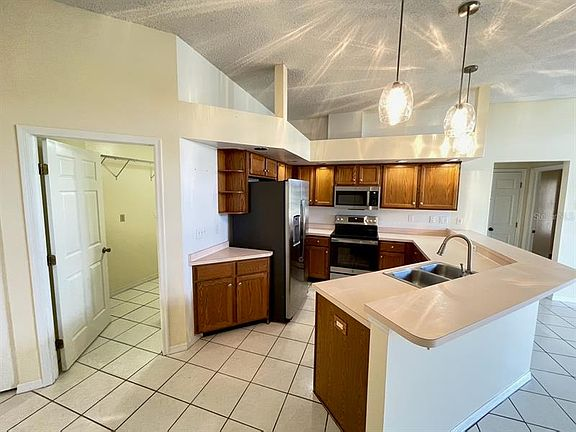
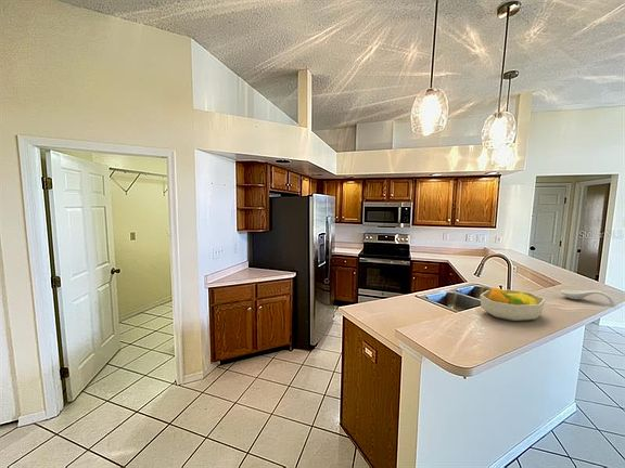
+ fruit bowl (511, 301)
+ spoon rest (586, 295)
